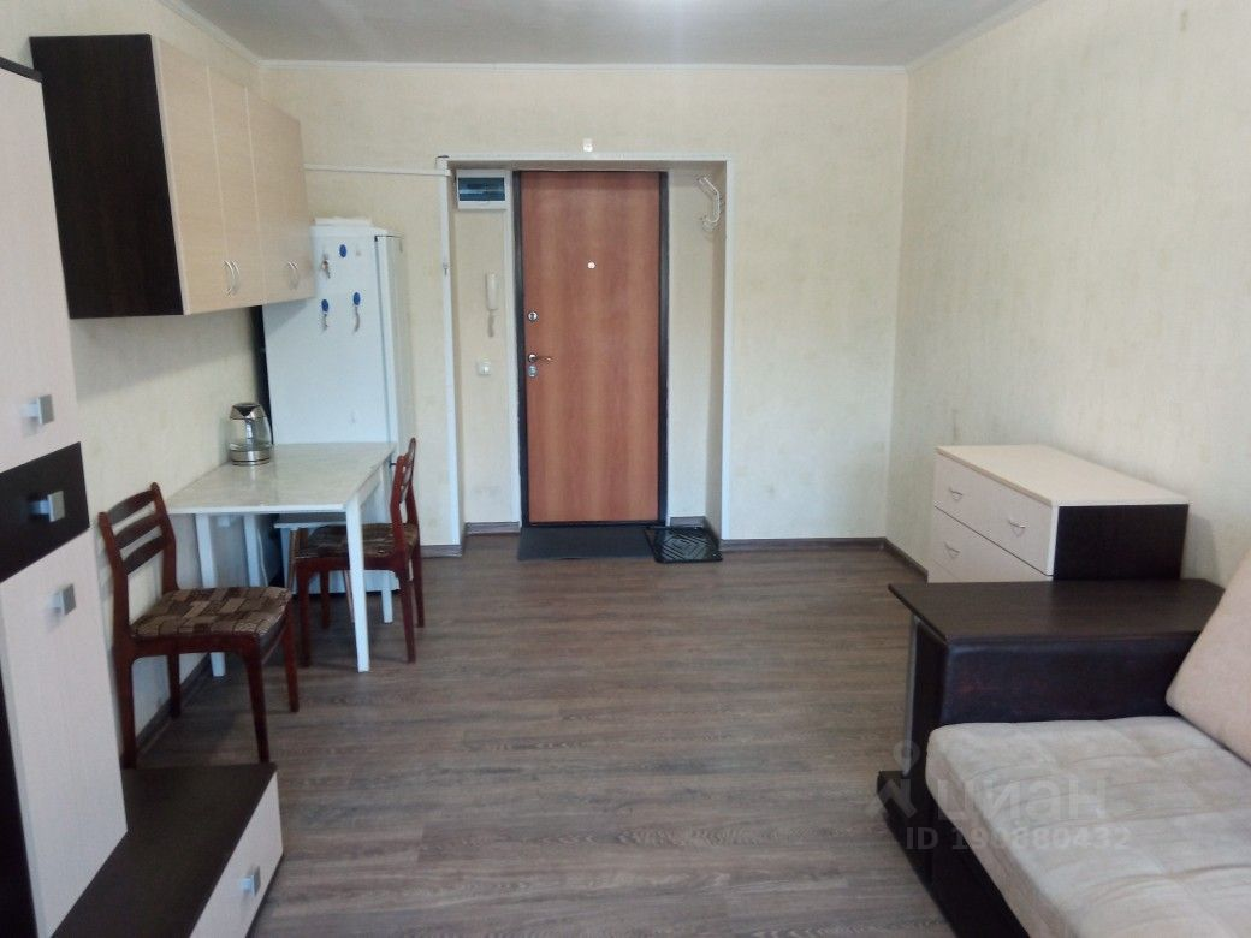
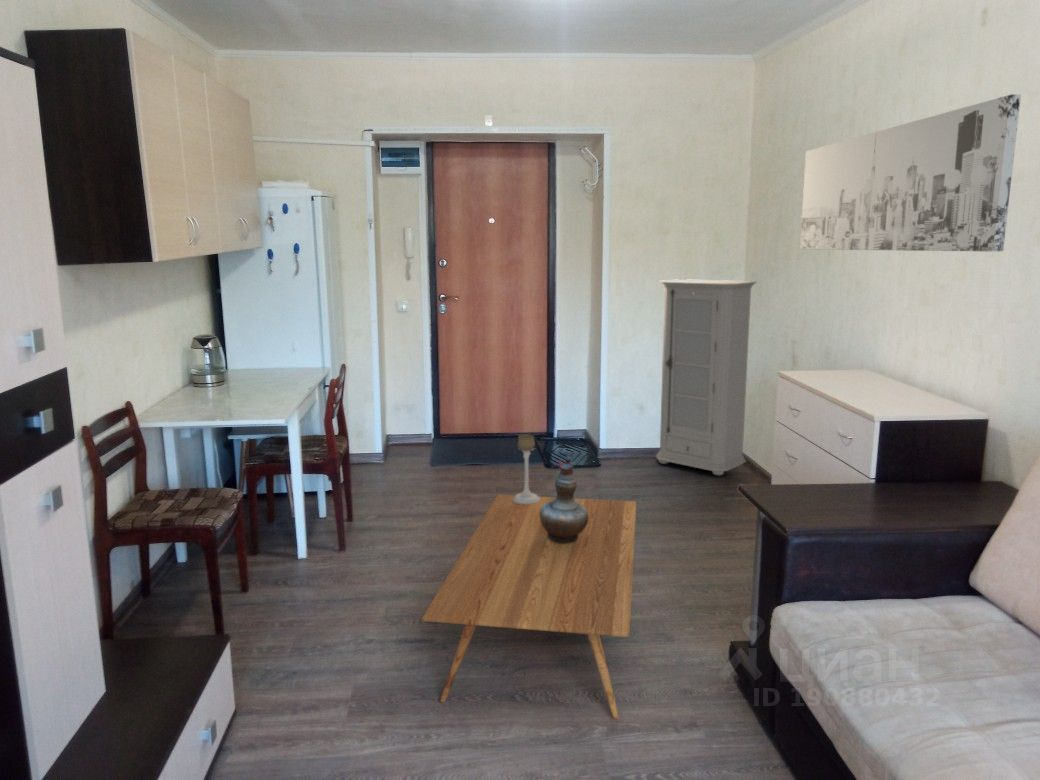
+ candle holder (526, 467)
+ cabinet (703, 374)
+ coffee table (548, 589)
+ decorative vase (564, 496)
+ wall art (883, 190)
